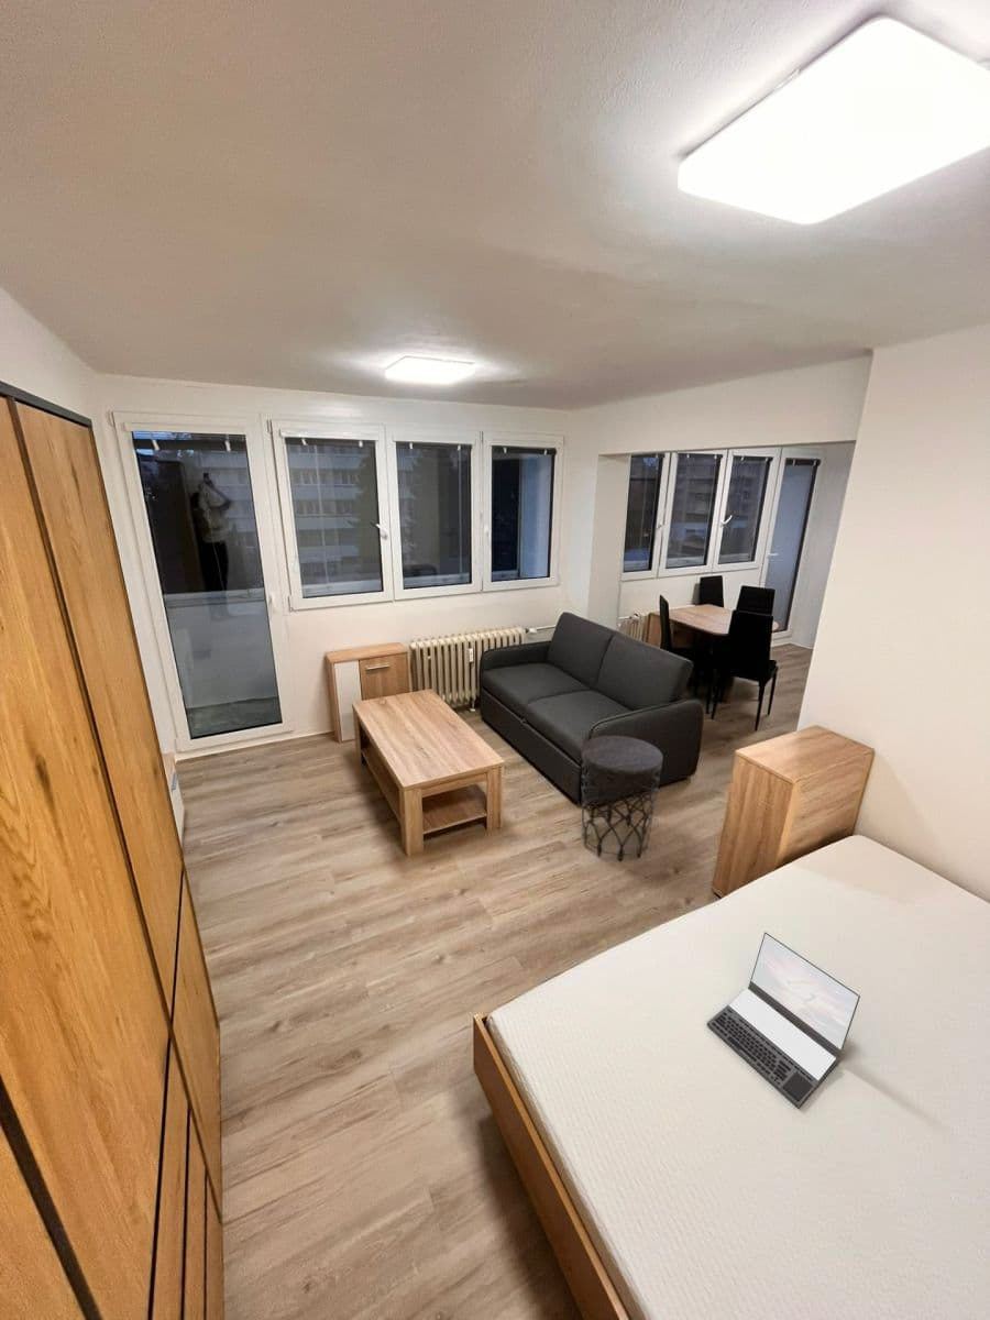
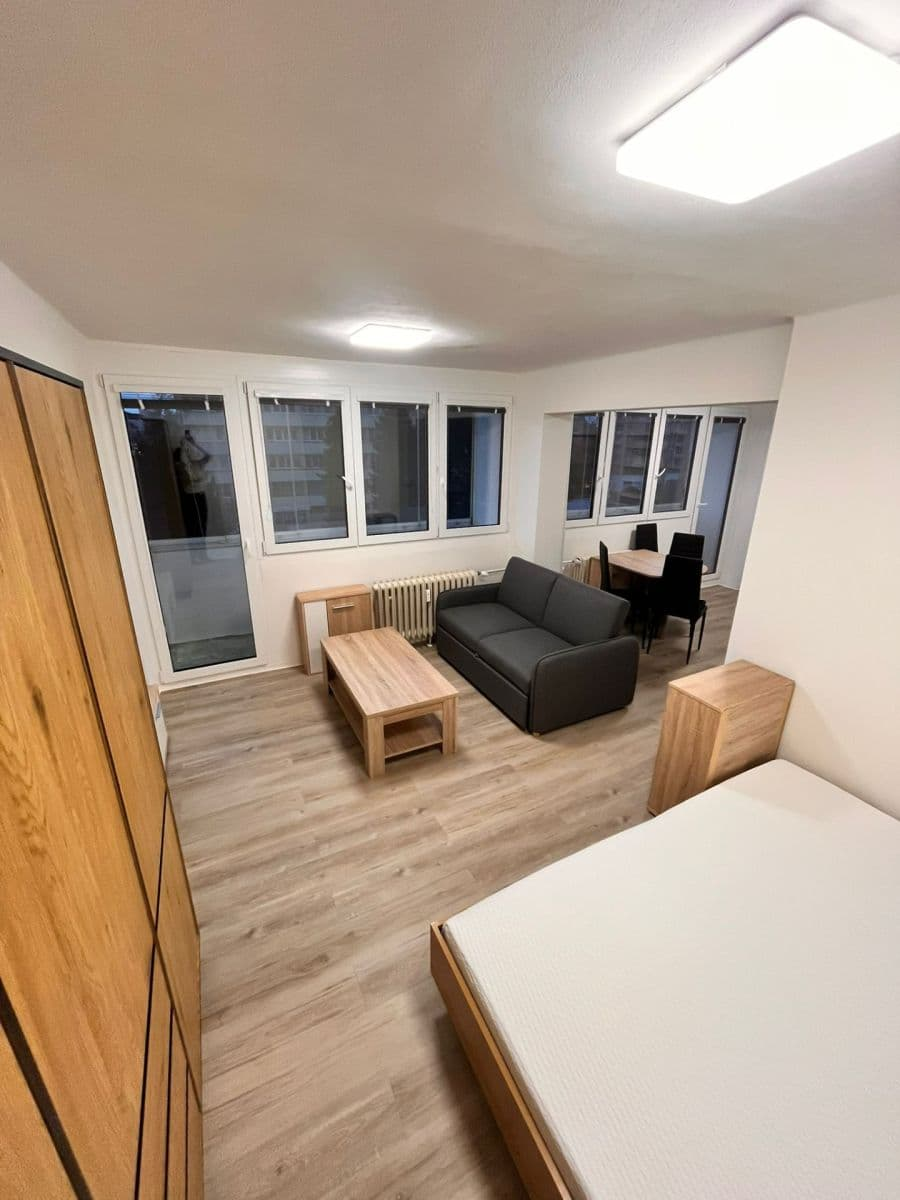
- side table (617, 798)
- laptop (780, 1011)
